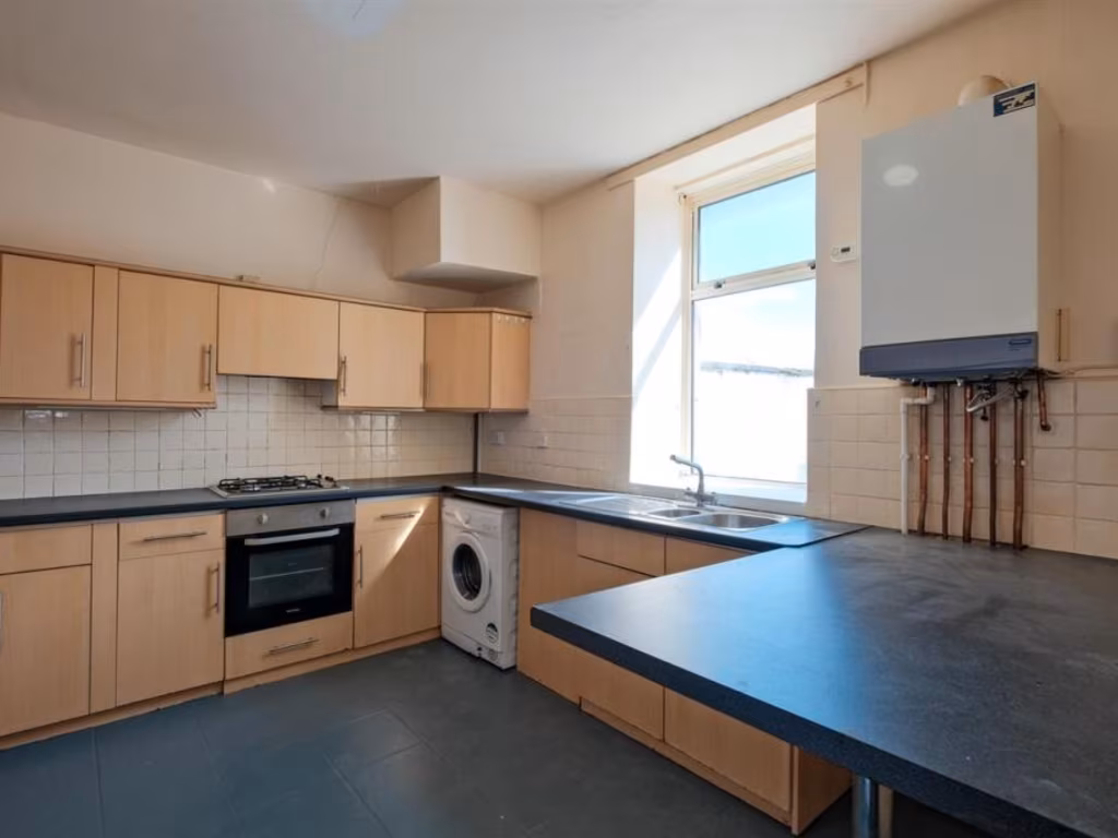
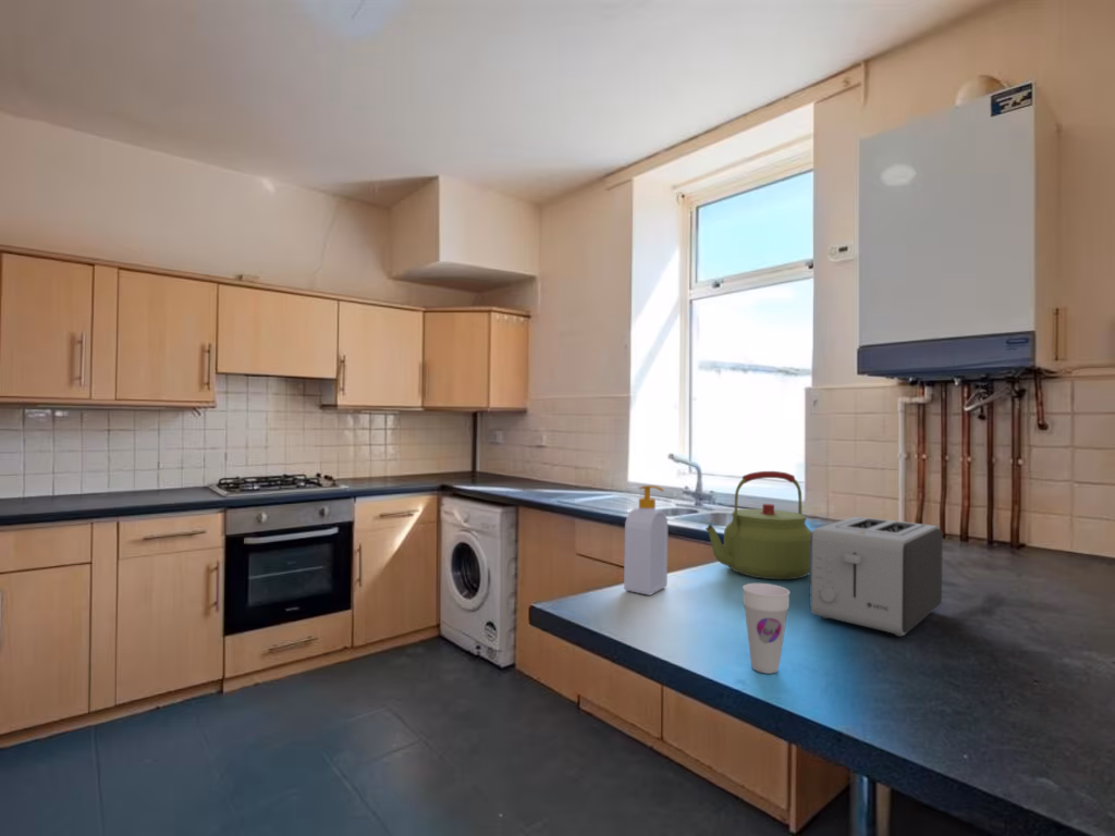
+ toaster (874, 570)
+ kettle (757, 520)
+ soap bottle (648, 537)
+ cup (764, 628)
